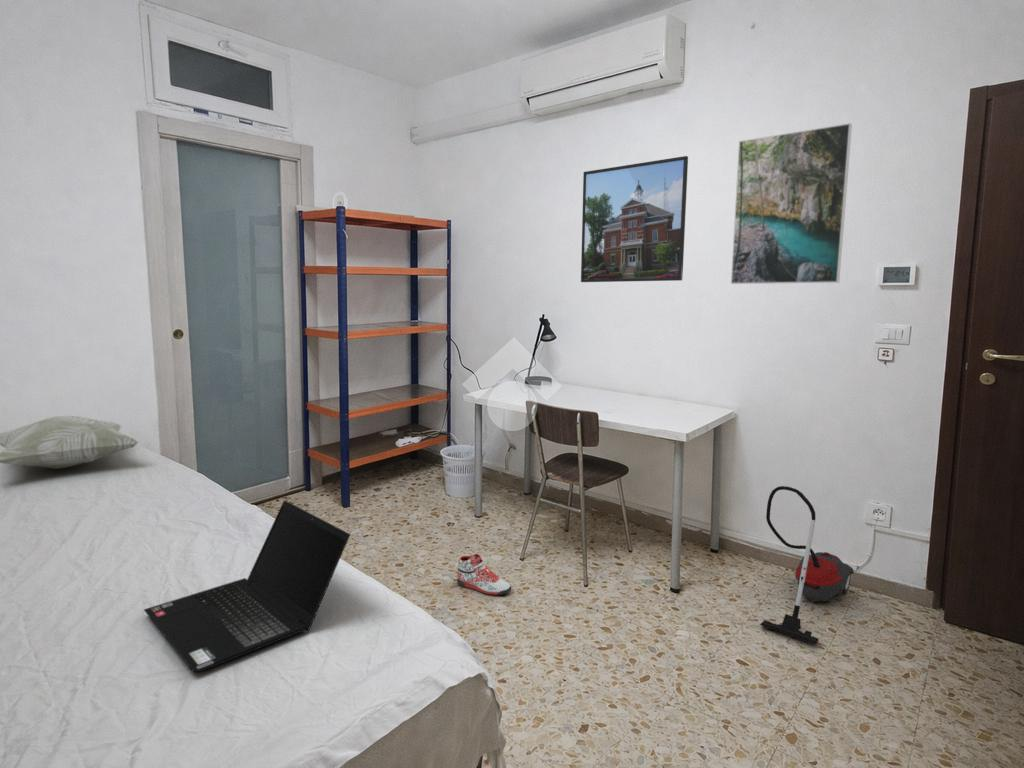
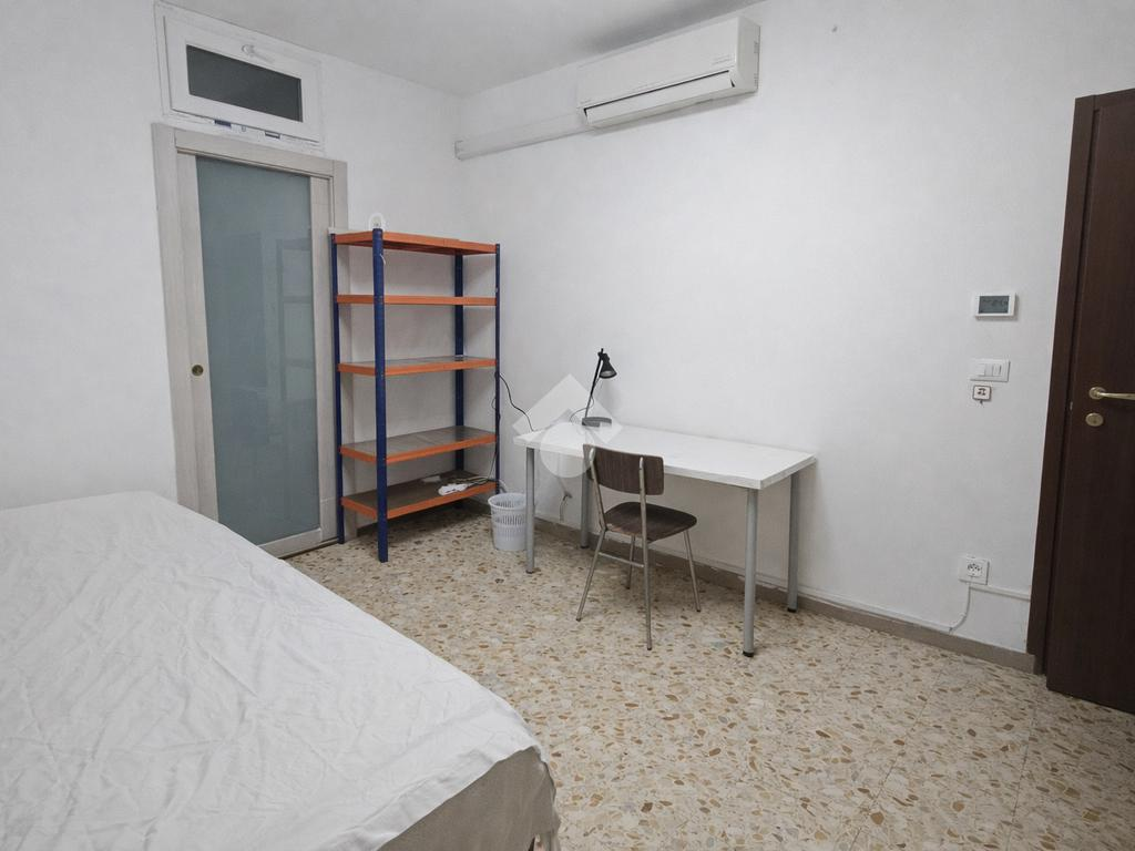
- laptop computer (249, 575)
- decorative pillow (65, 441)
- sneaker (483, 573)
- vacuum cleaner (800, 546)
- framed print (630, 223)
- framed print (787, 209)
